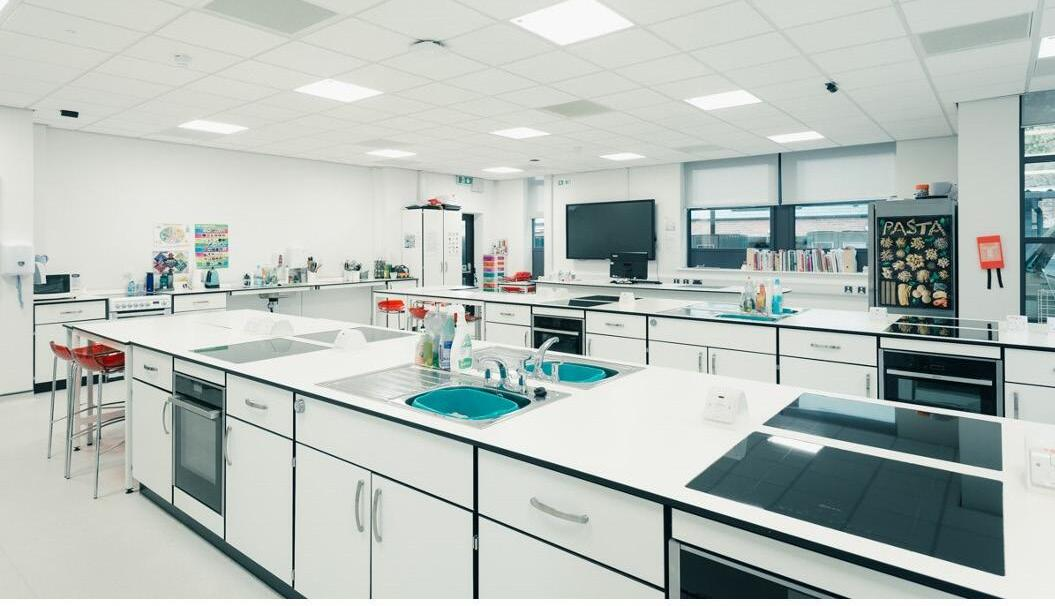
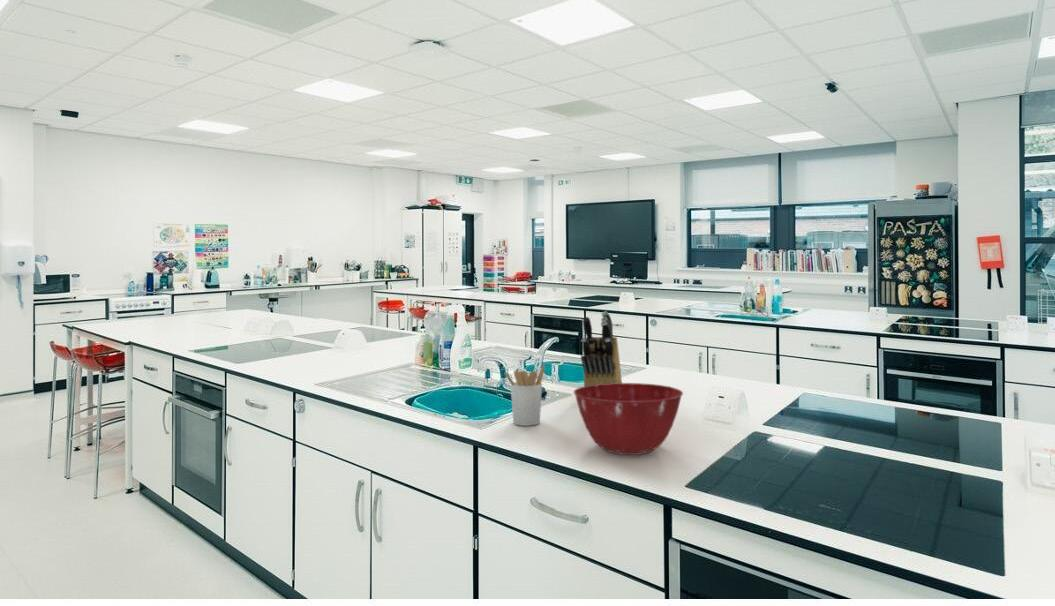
+ mixing bowl (627, 419)
+ utensil holder (526, 394)
+ knife block (602, 354)
